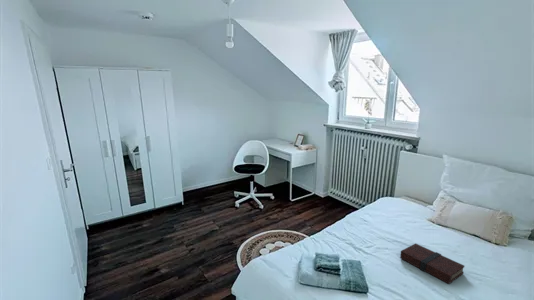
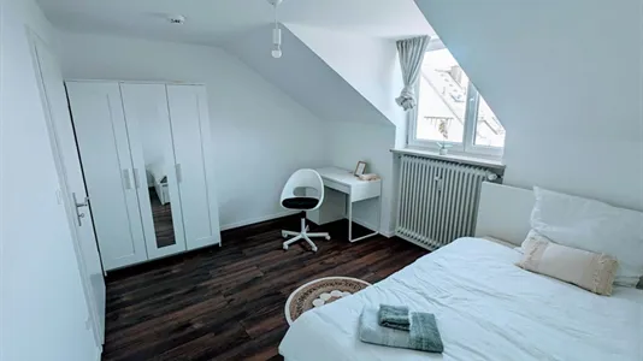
- book (430, 261)
